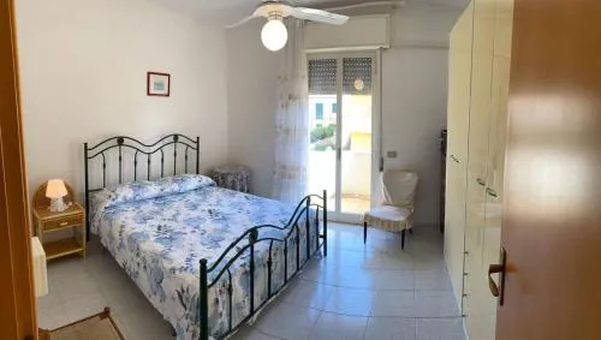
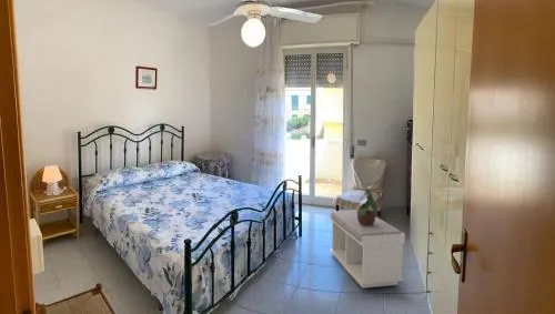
+ bench (363, 244)
+ potted plant (366, 203)
